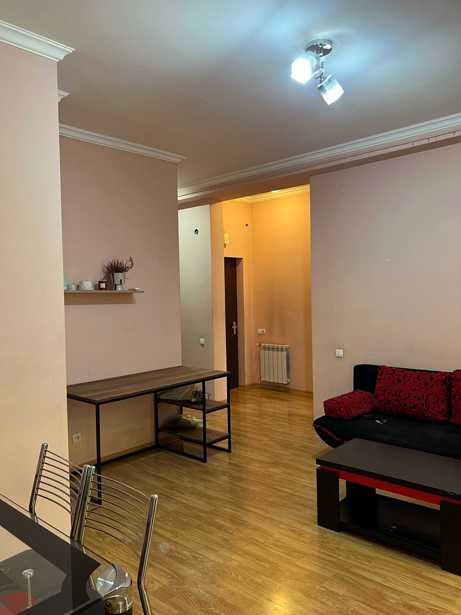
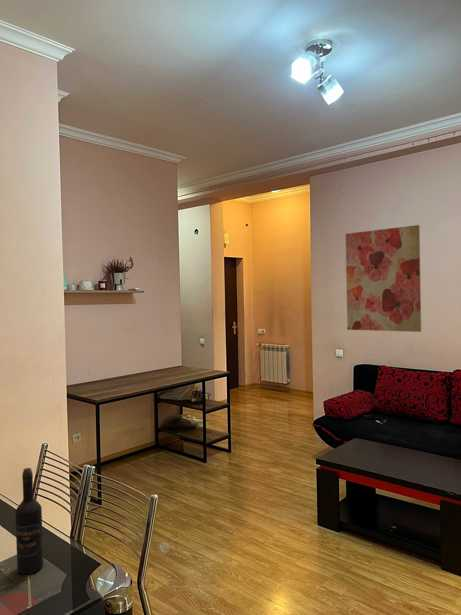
+ wine bottle (28, 518)
+ wall art (381, 280)
